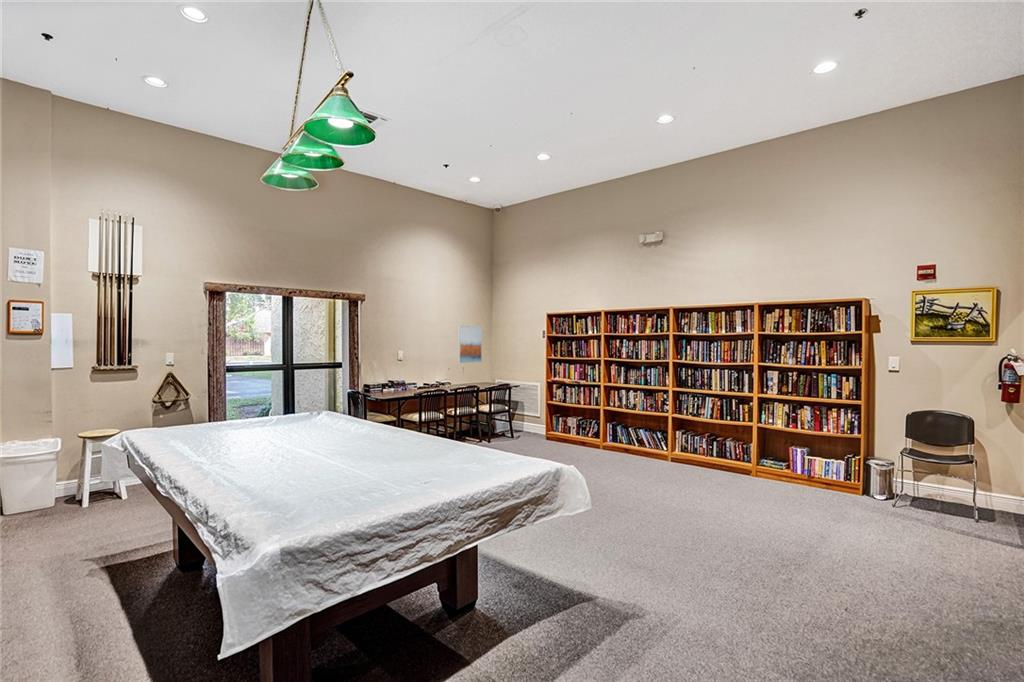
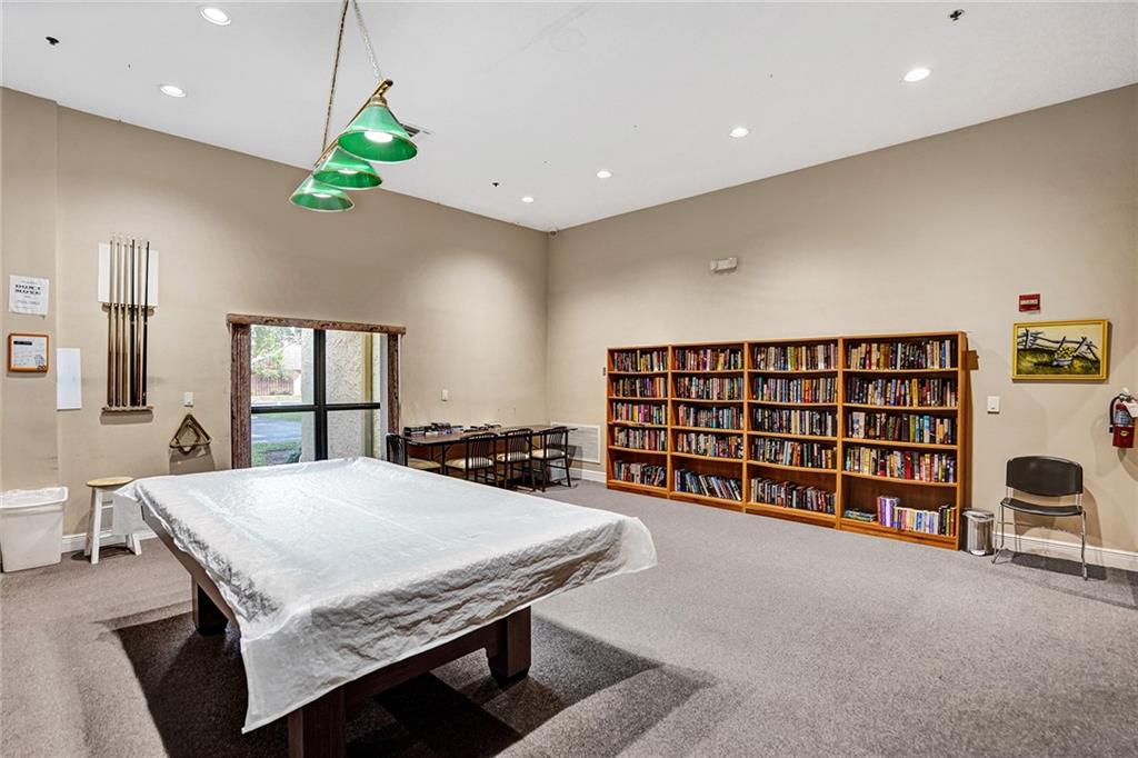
- wall art (470, 344)
